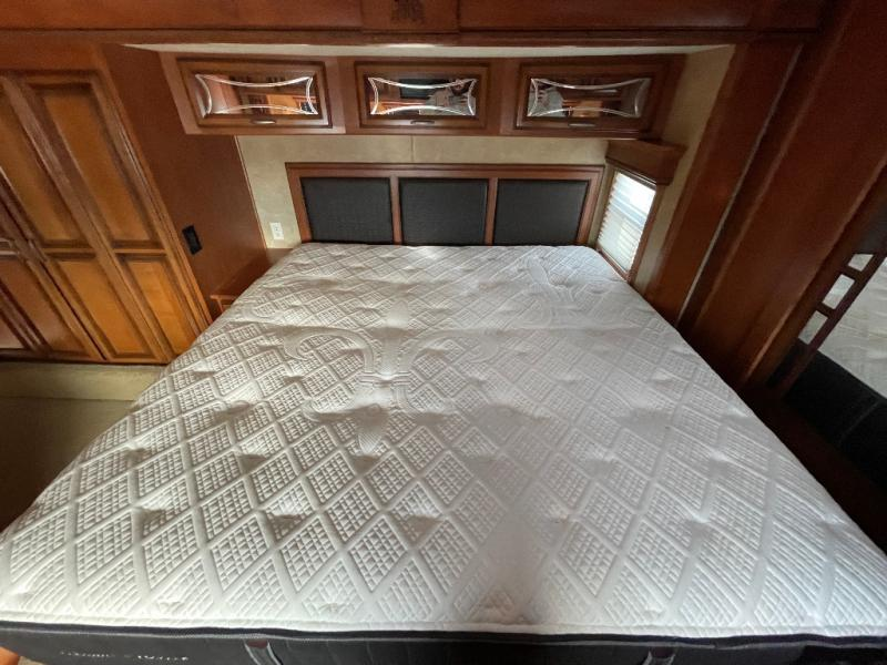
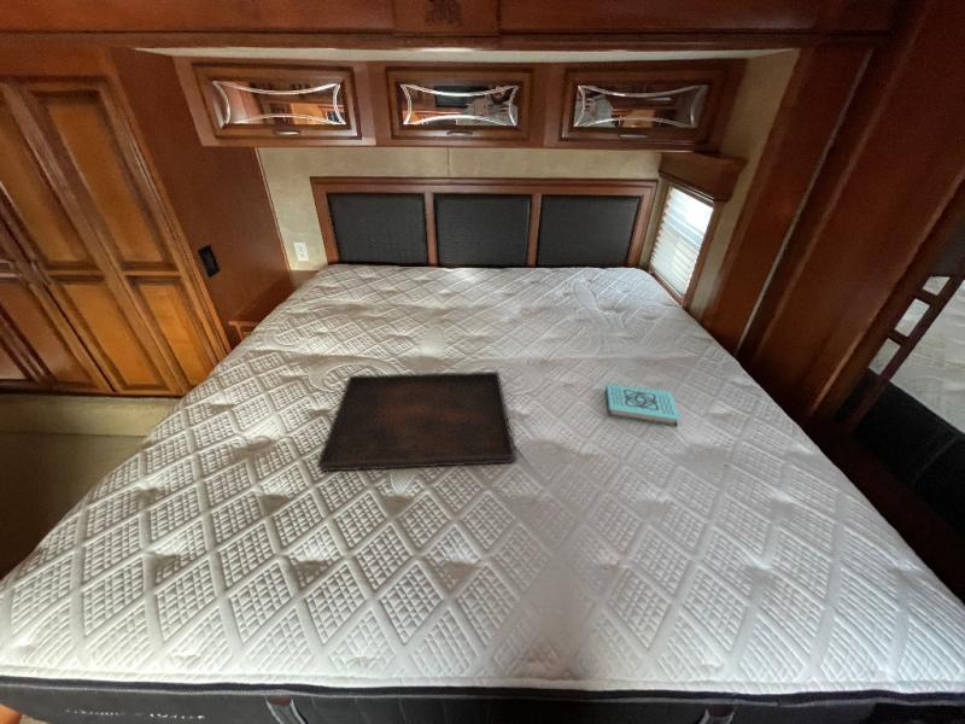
+ serving tray (422, 414)
+ book (639, 403)
